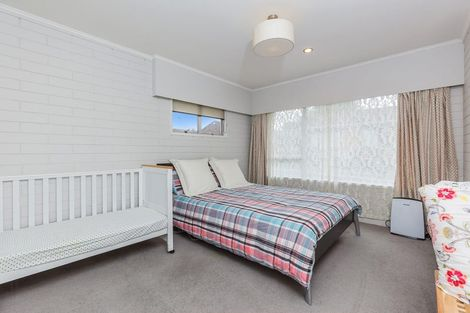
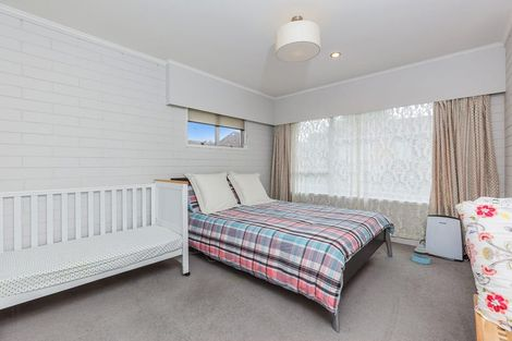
+ stacking toy (420, 252)
